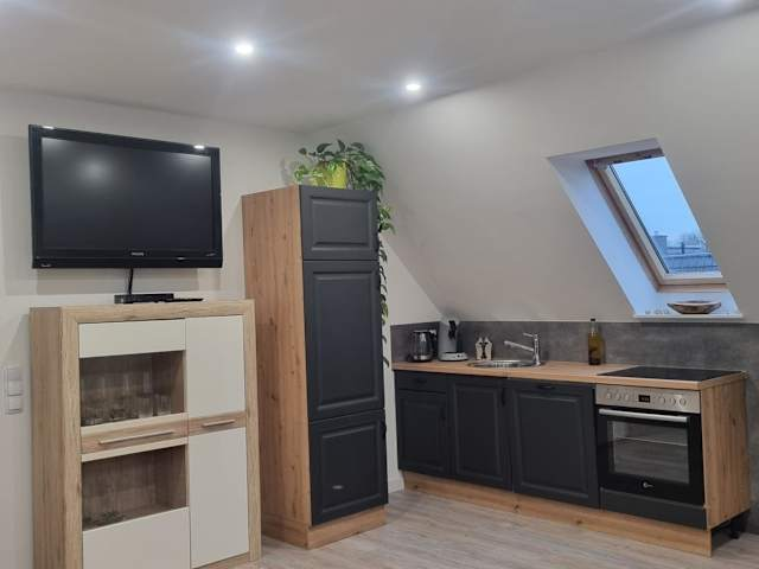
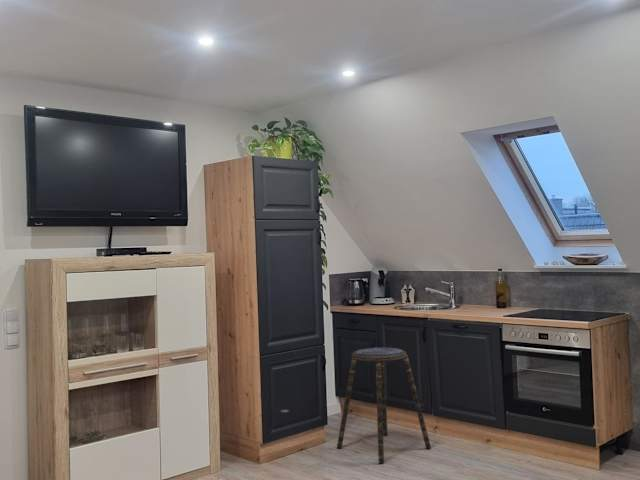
+ stool (381, 399)
